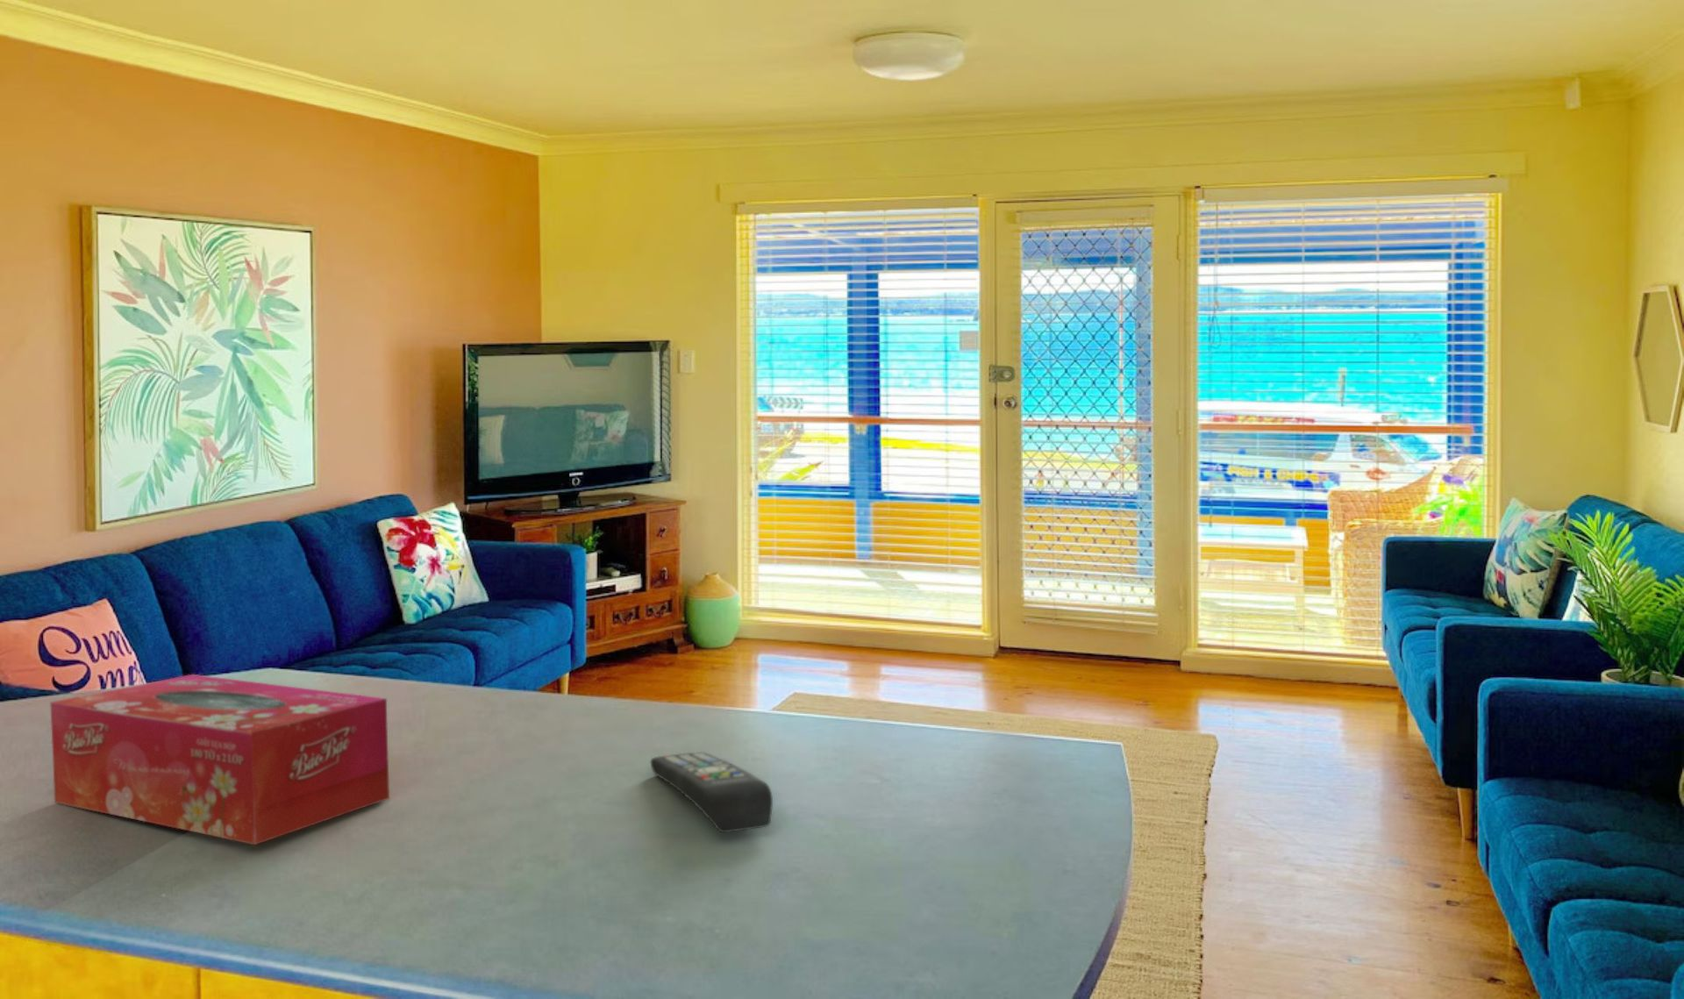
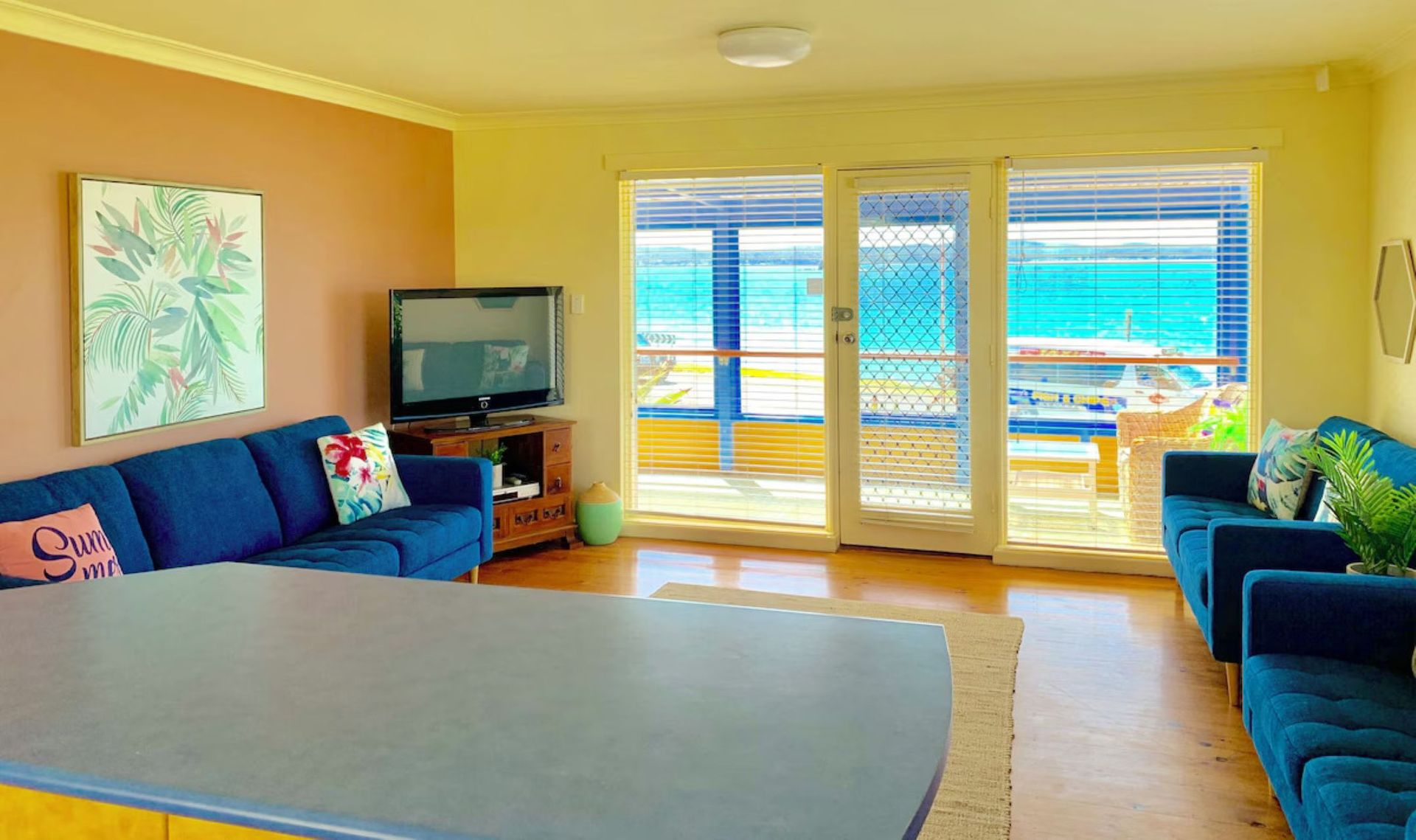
- remote control (709, 781)
- tissue box (220, 750)
